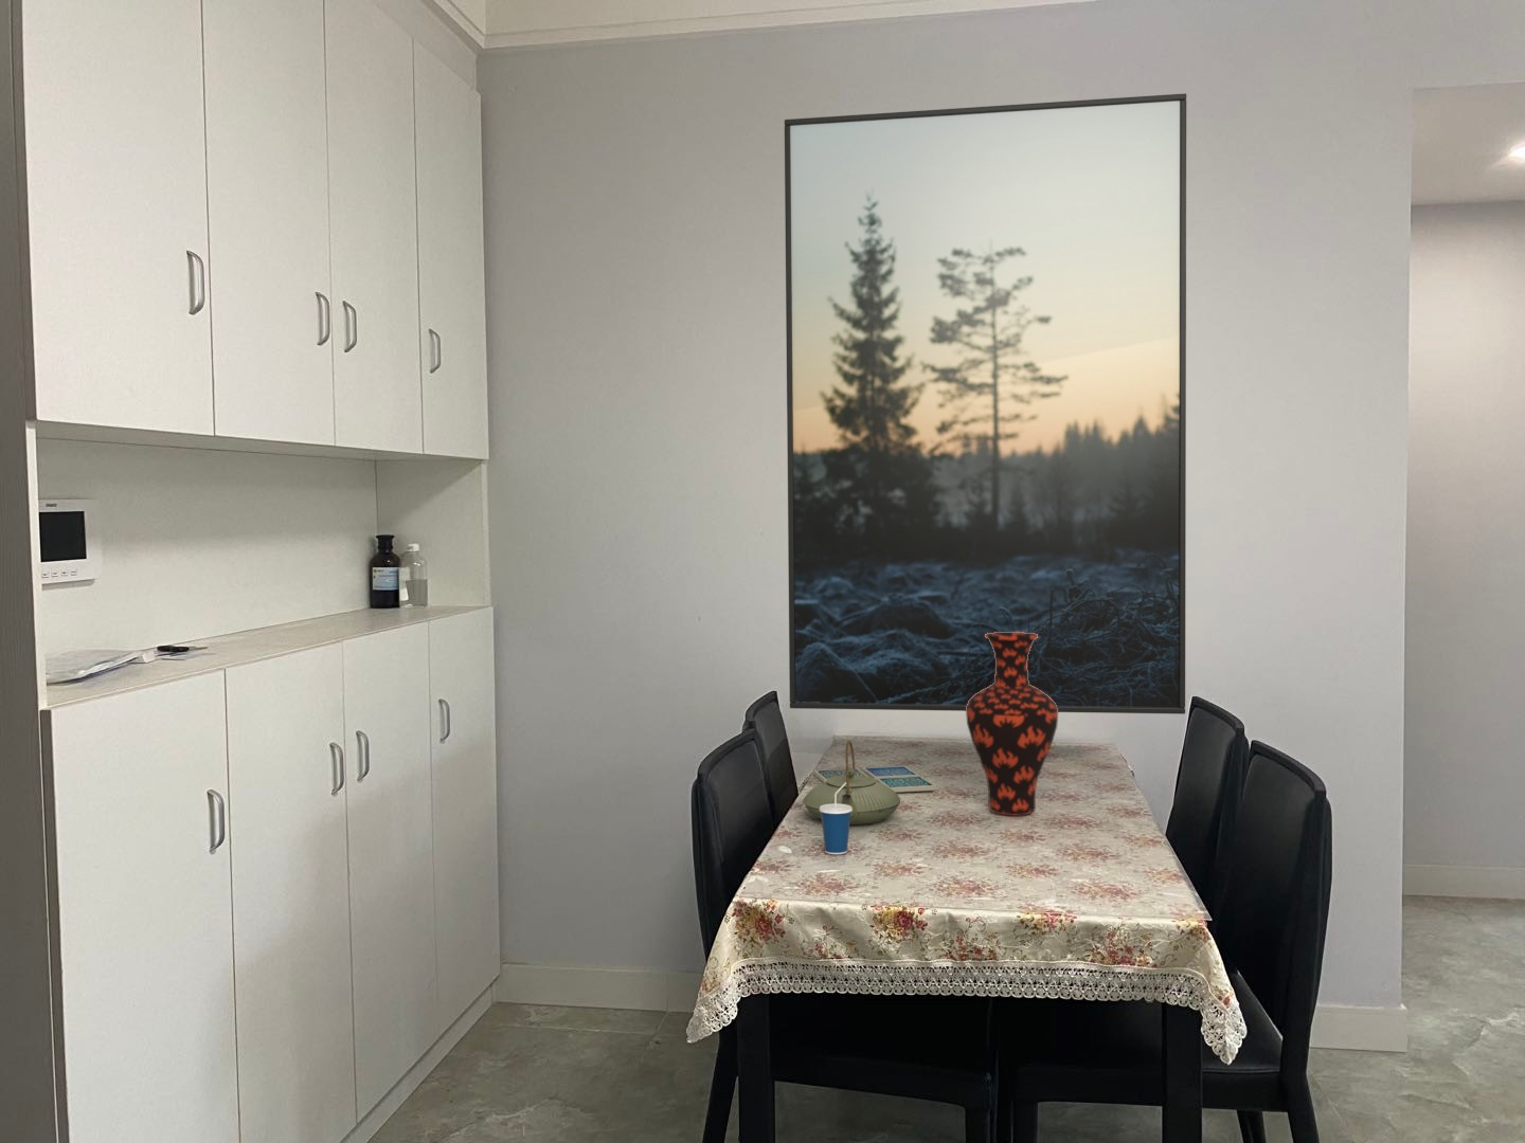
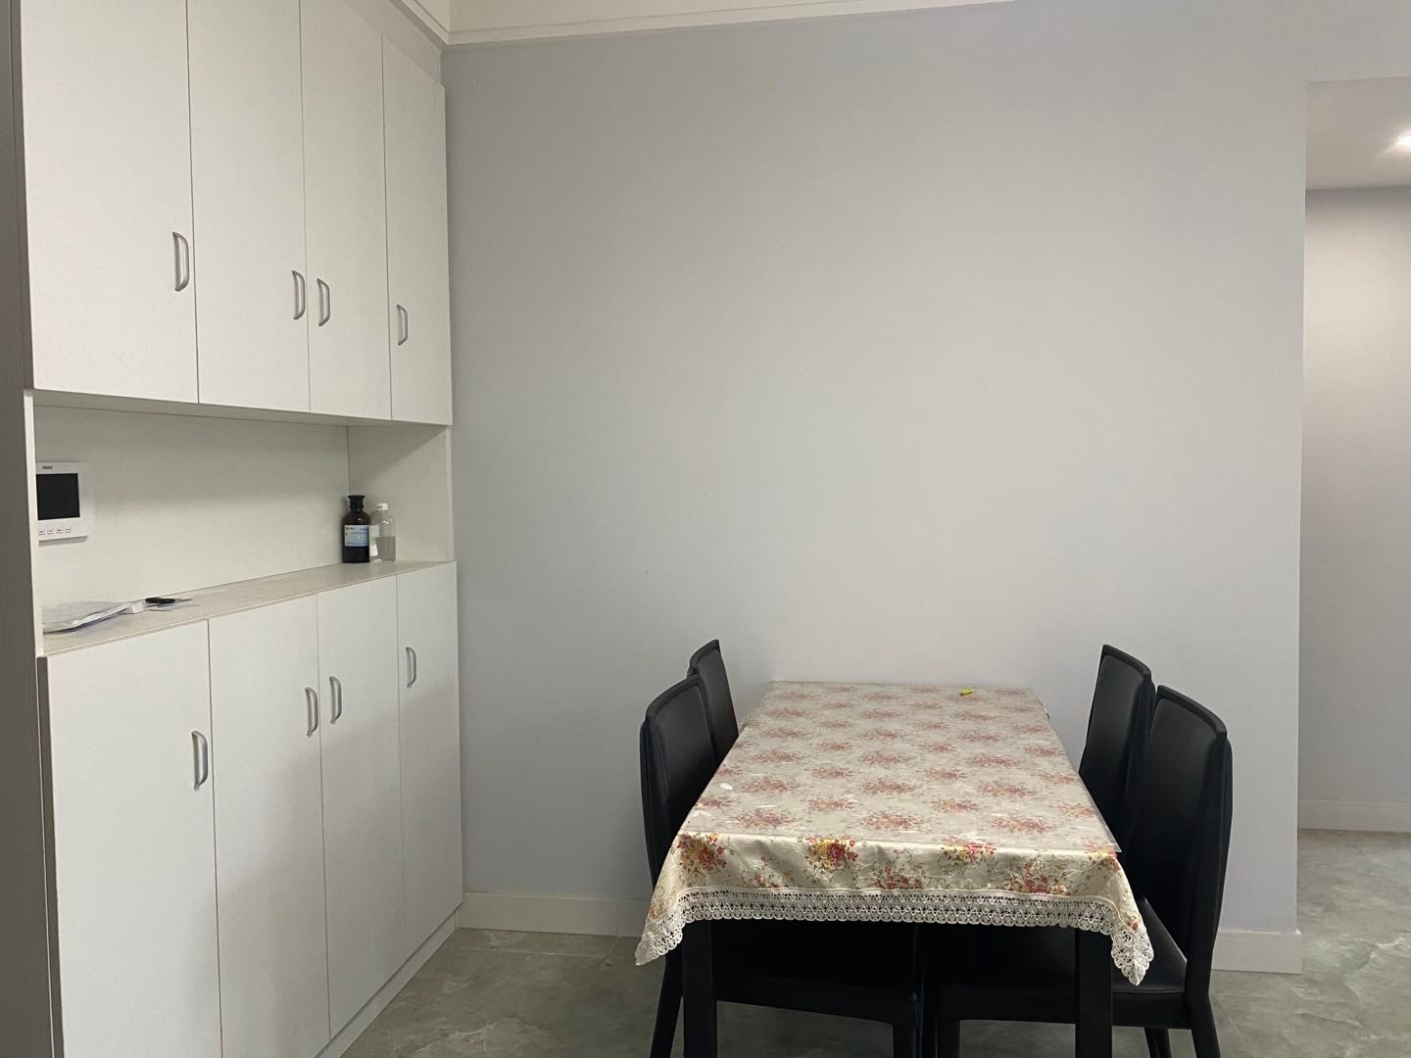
- drink coaster (874, 778)
- cup (836, 818)
- vase (1011, 723)
- teapot (850, 780)
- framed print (981, 412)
